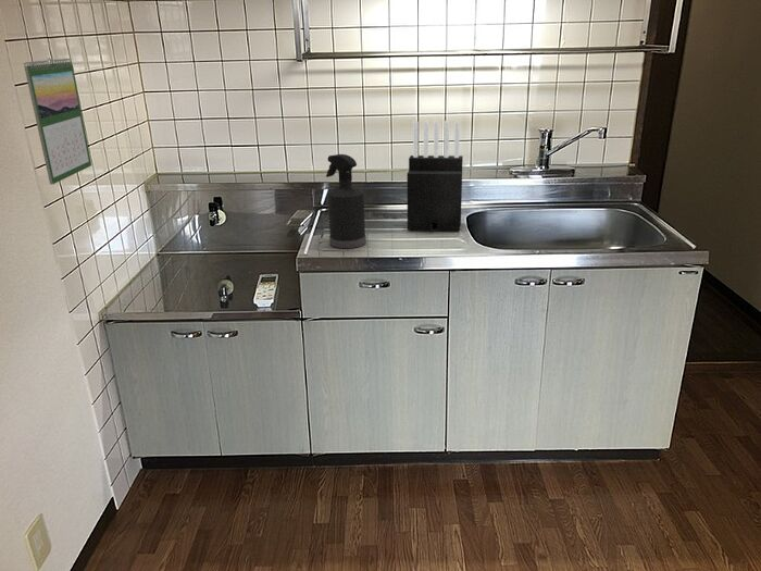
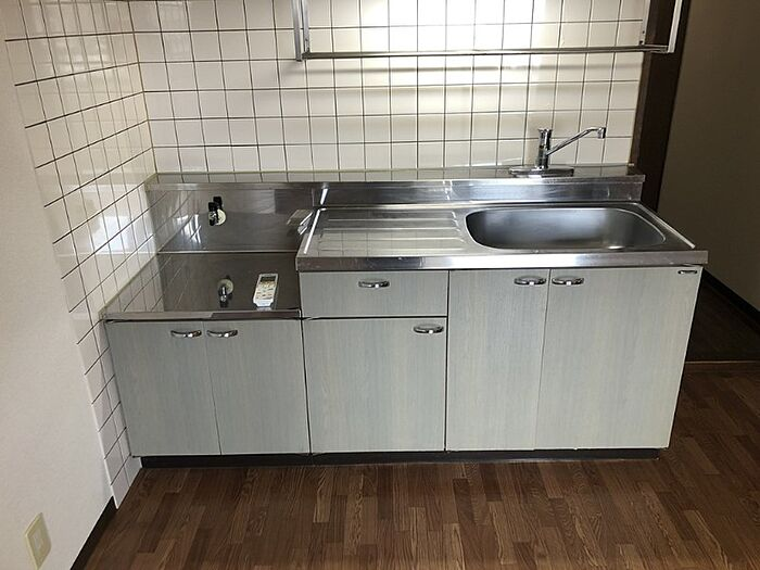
- spray bottle (345, 199)
- knife block (435, 176)
- calendar (60, 117)
